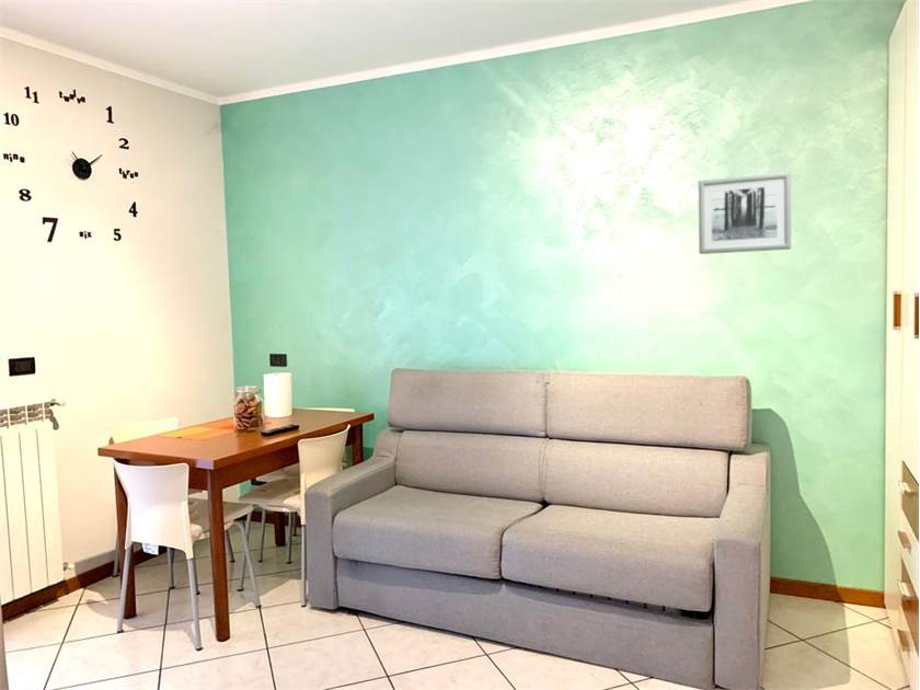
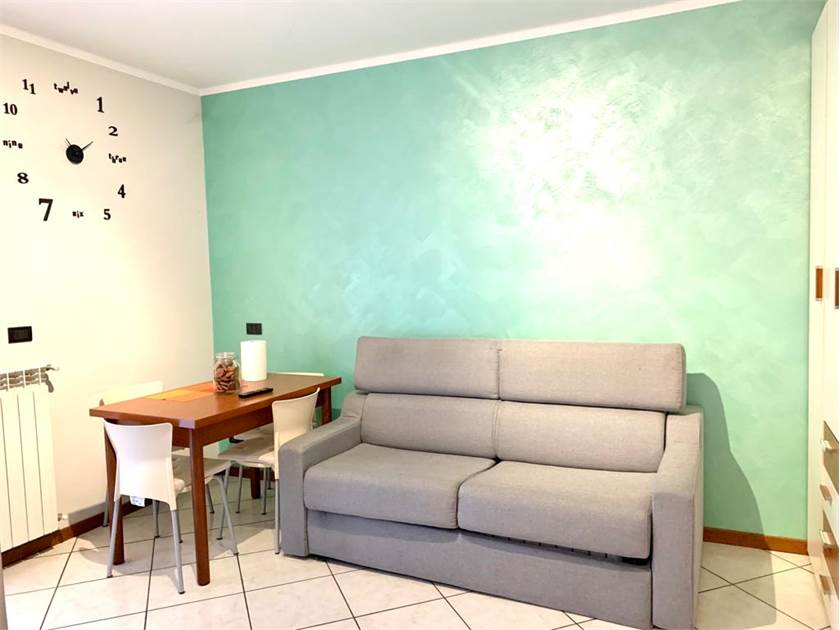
- wall art (744, 214)
